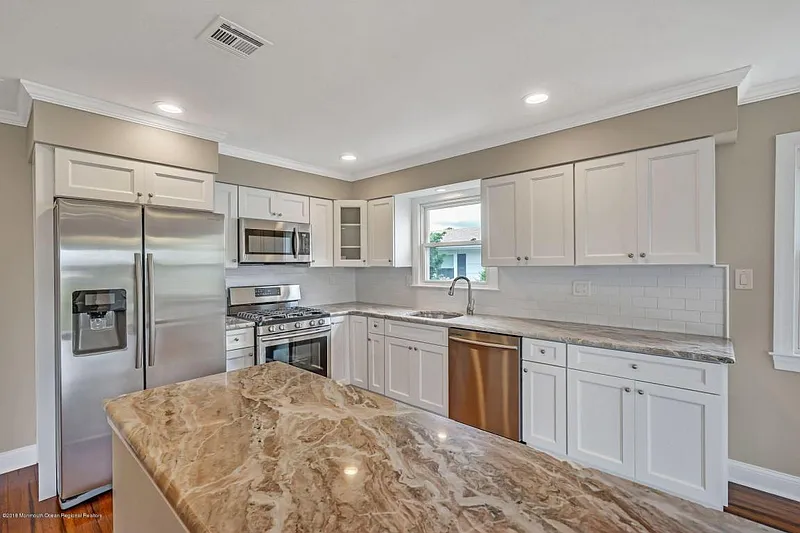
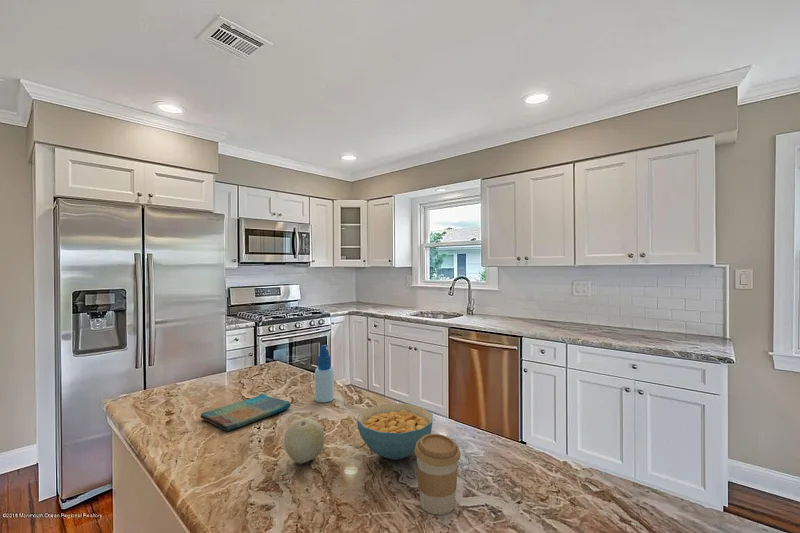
+ cereal bowl (395, 435)
+ spray bottle (324, 372)
+ coffee cup (437, 472)
+ fruit (304, 440)
+ dish towel (247, 410)
